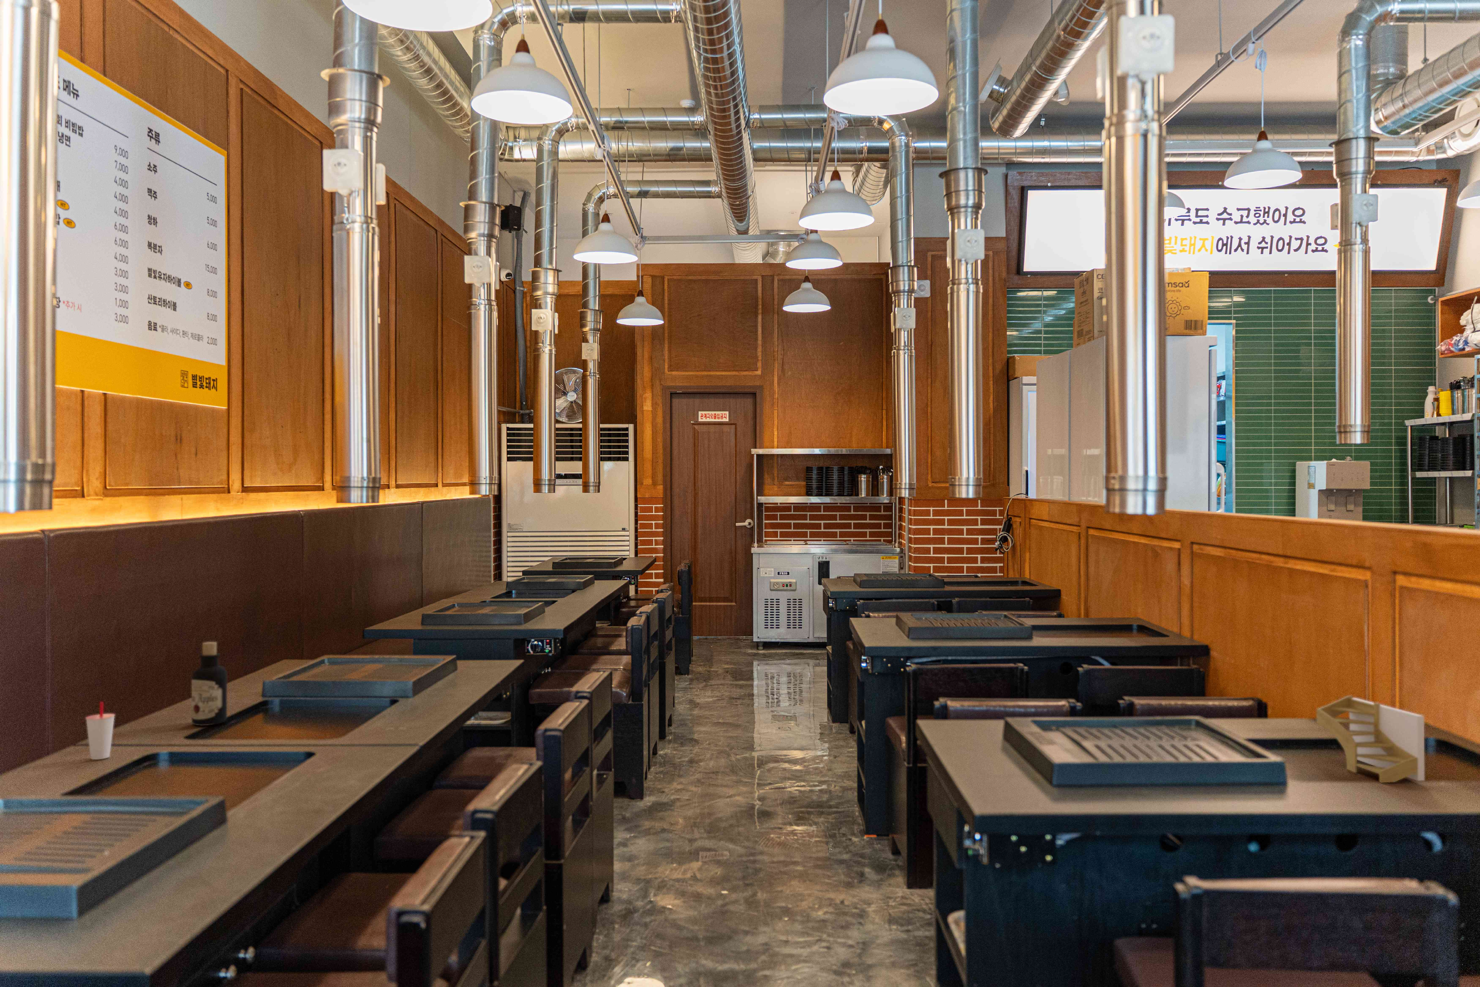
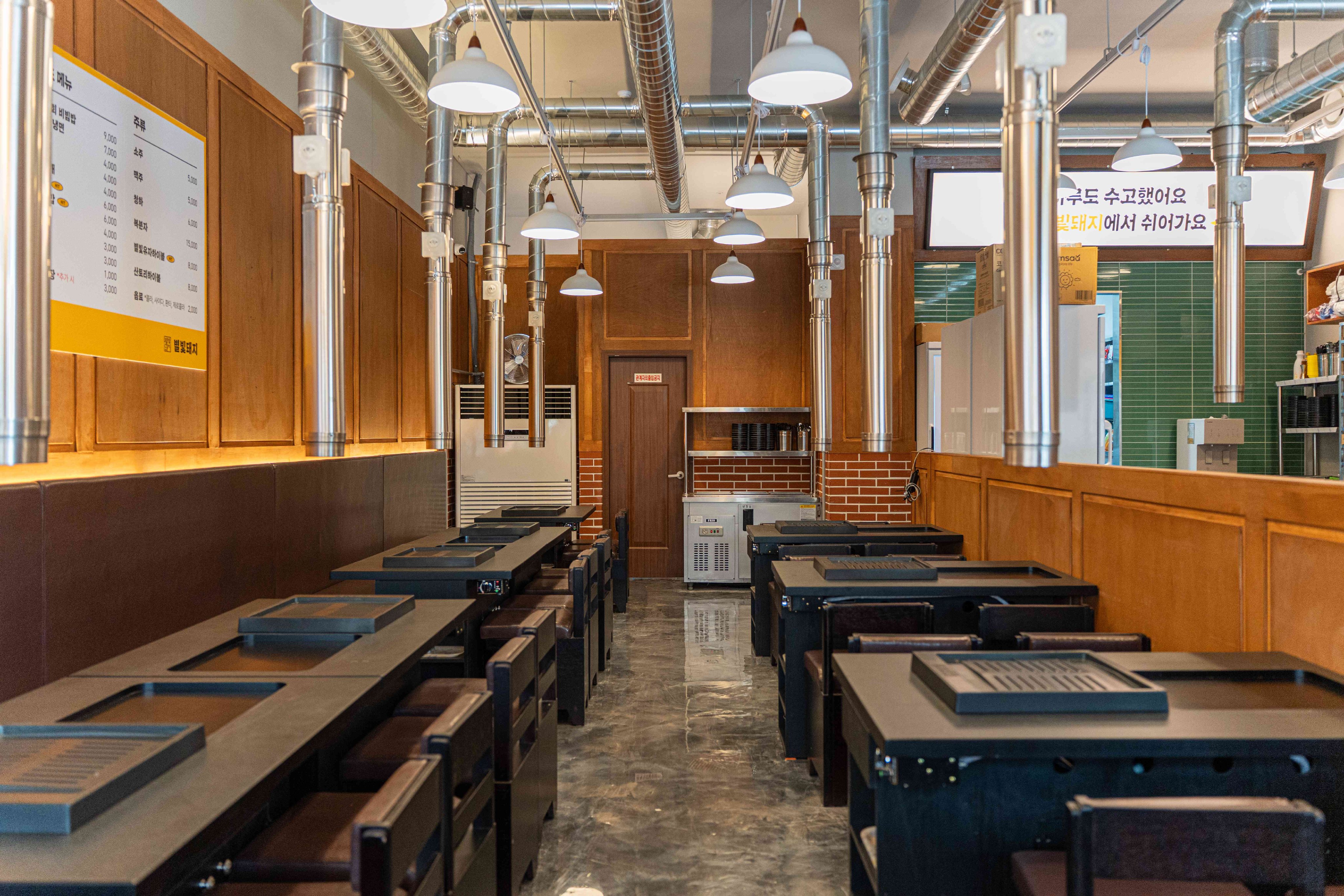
- napkin holder (1368, 737)
- bottle (209, 683)
- cup (100, 729)
